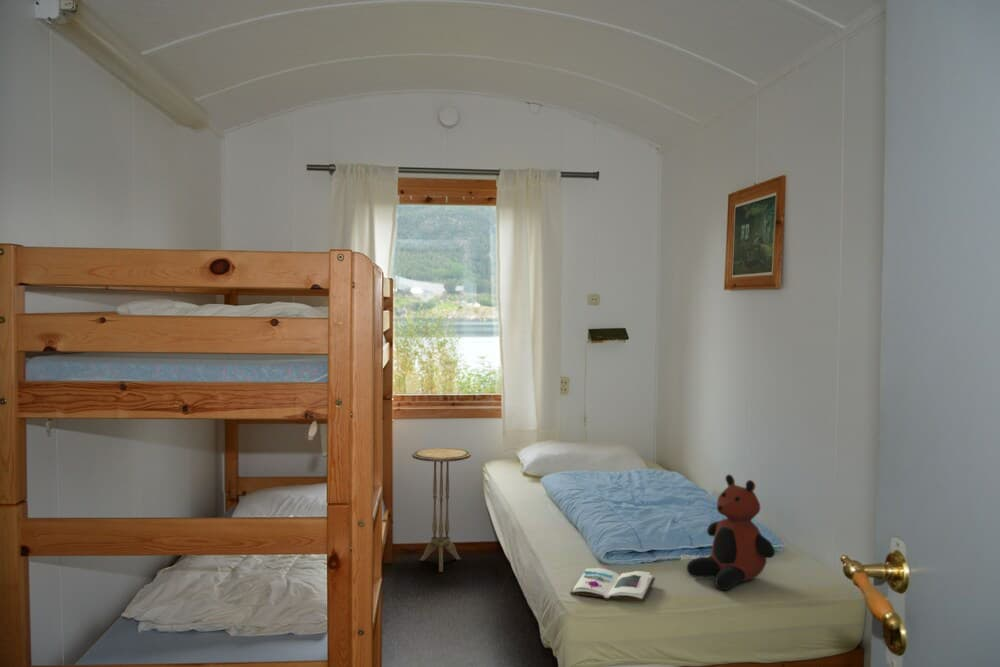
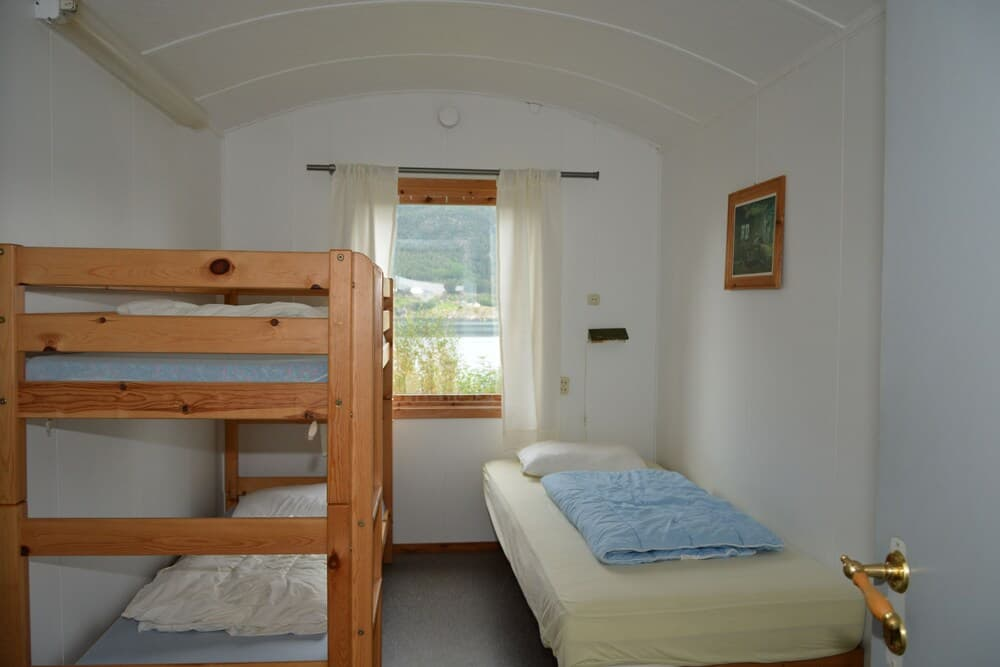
- book (613, 583)
- side table (441, 508)
- teddy bear (728, 529)
